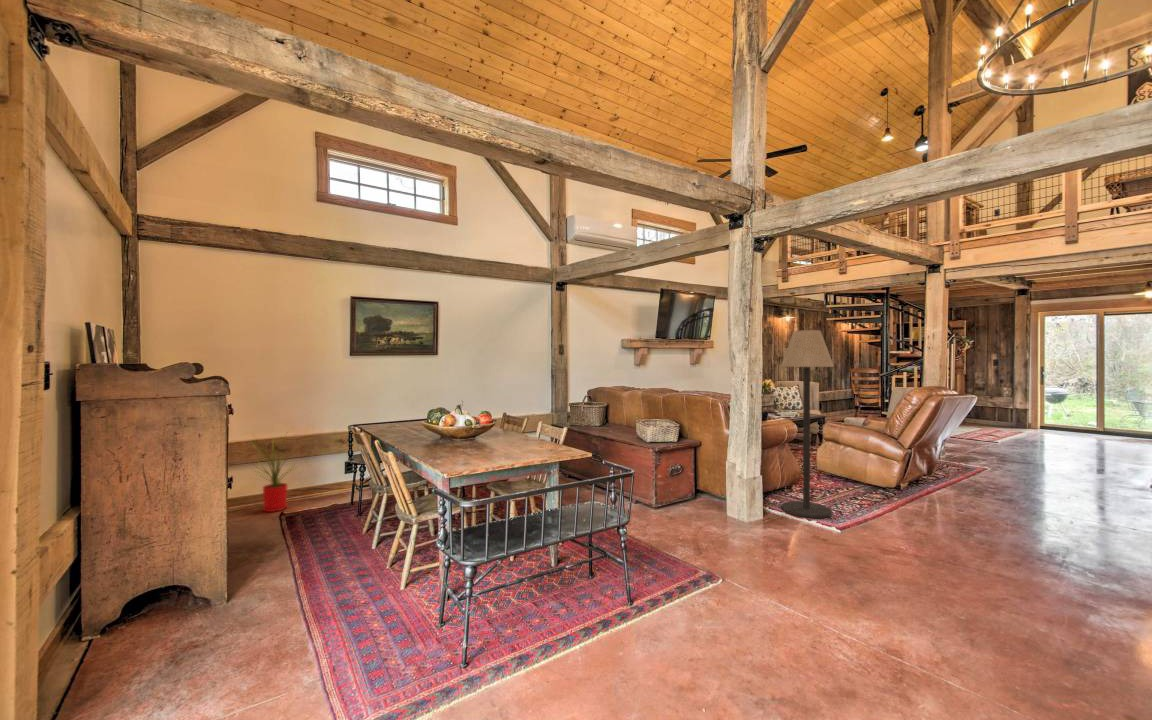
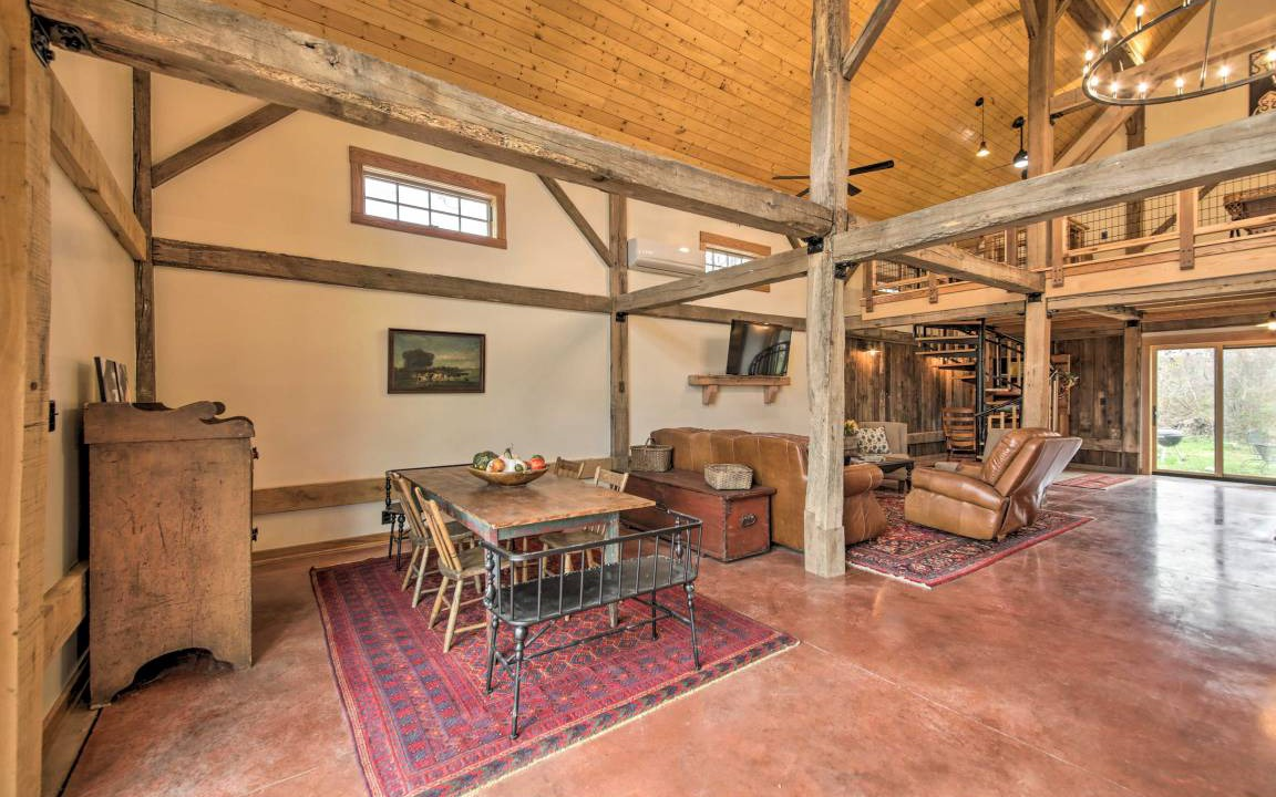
- floor lamp (806, 420)
- house plant (274, 470)
